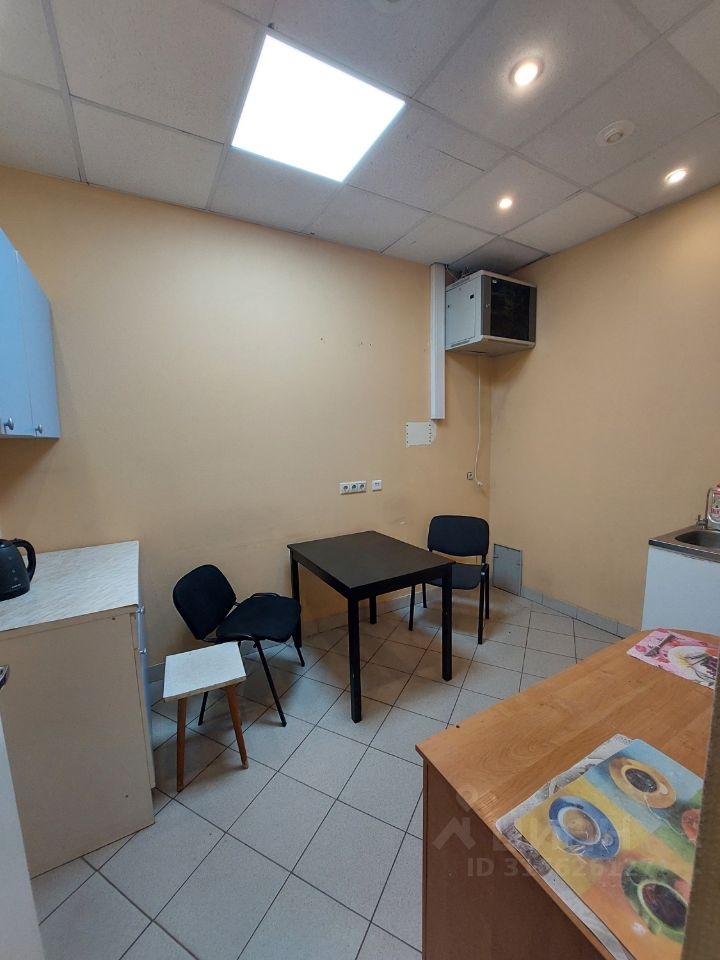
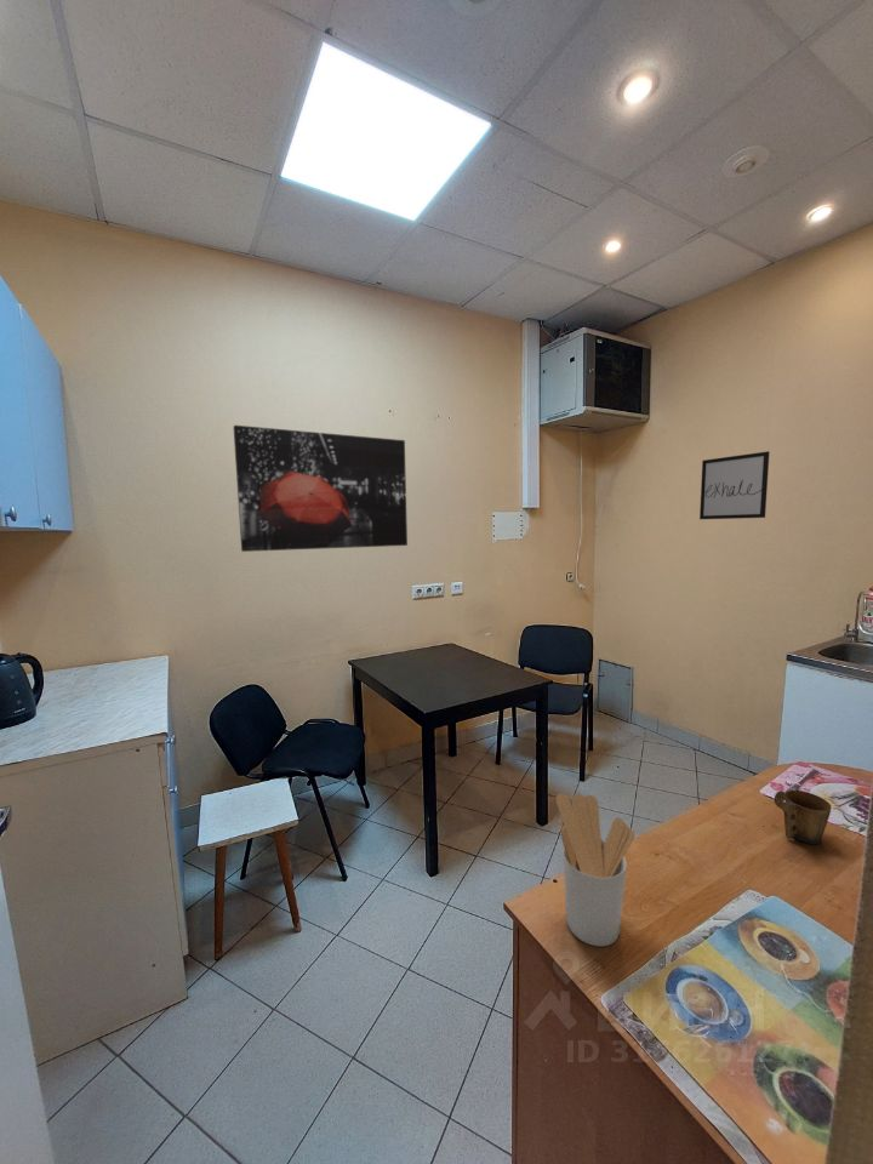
+ wall art (329, 491)
+ wall art (731, 487)
+ utensil holder (587, 862)
+ mug (798, 812)
